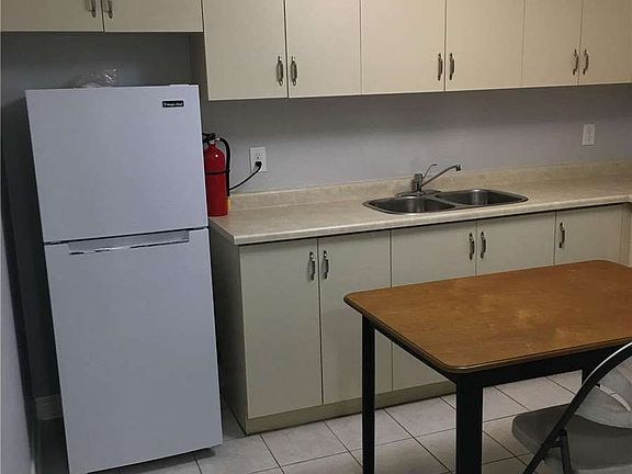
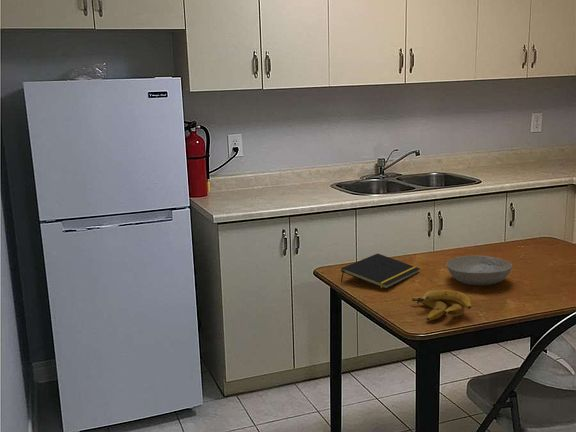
+ bowl (478, 272)
+ banana (438, 303)
+ notepad (381, 270)
